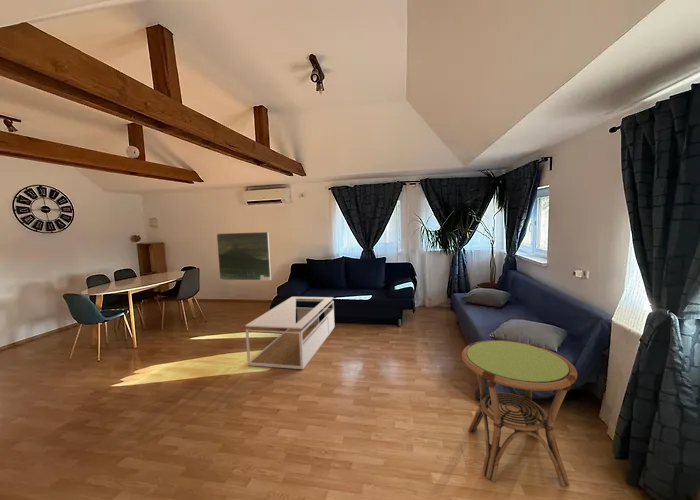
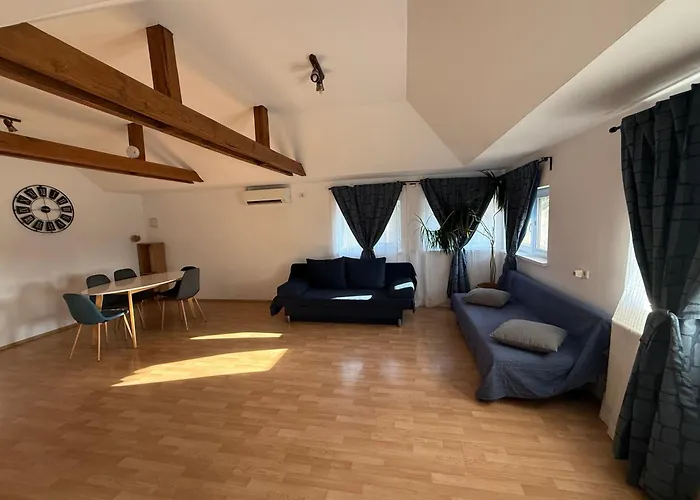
- side table (514, 405)
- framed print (243, 256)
- coffee table (296, 326)
